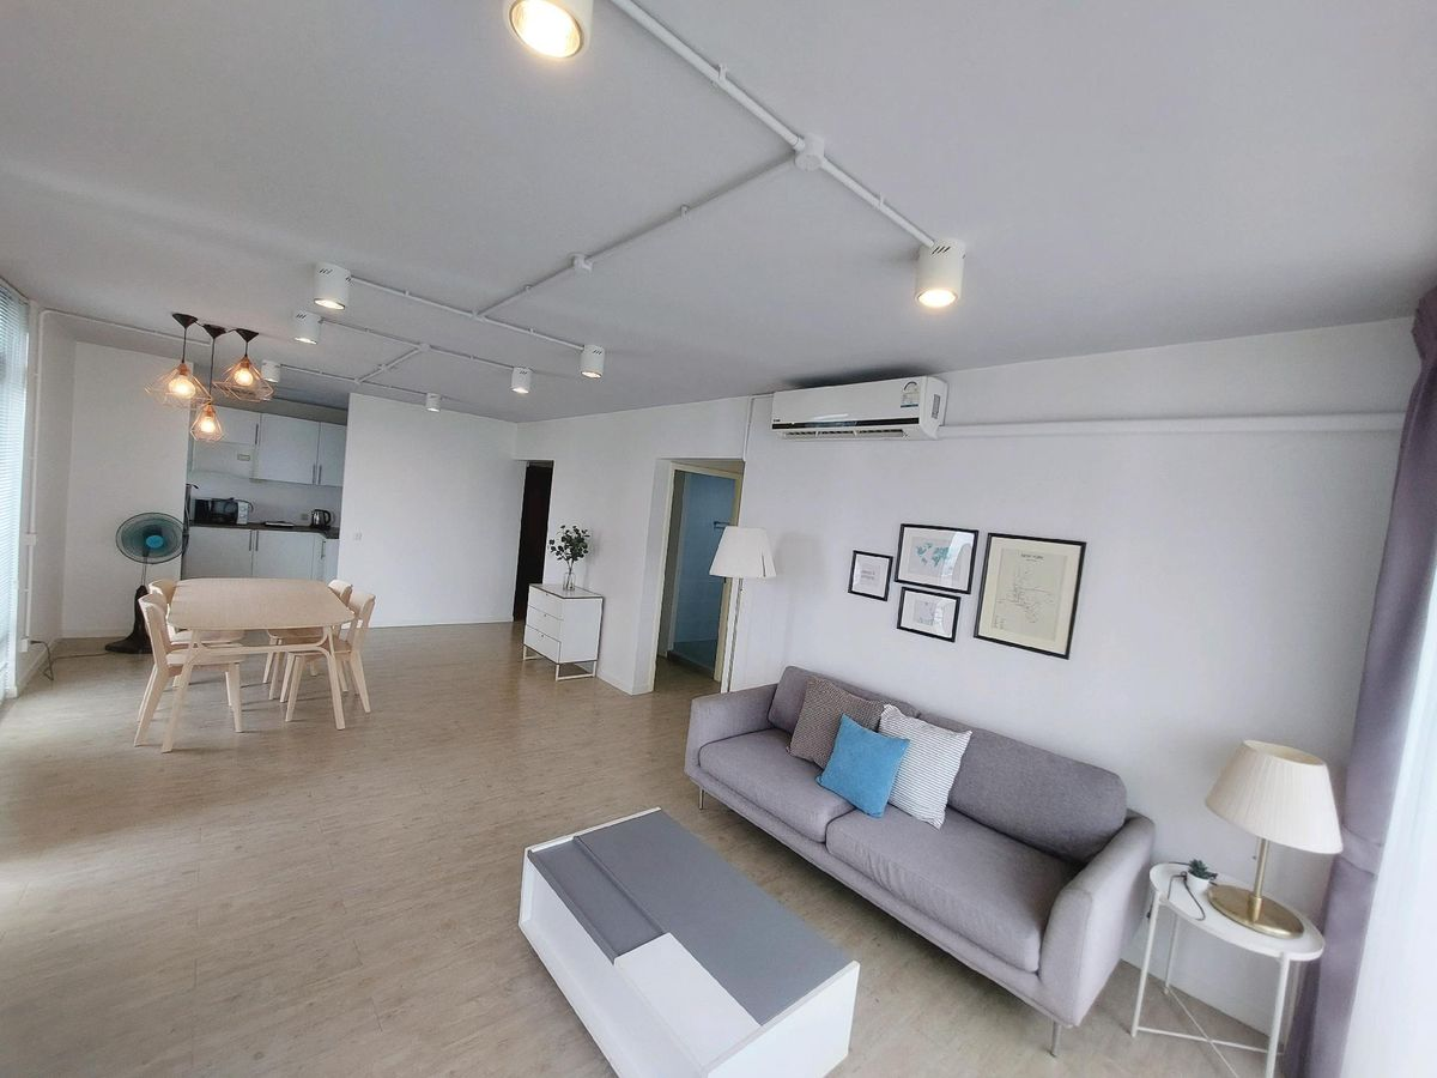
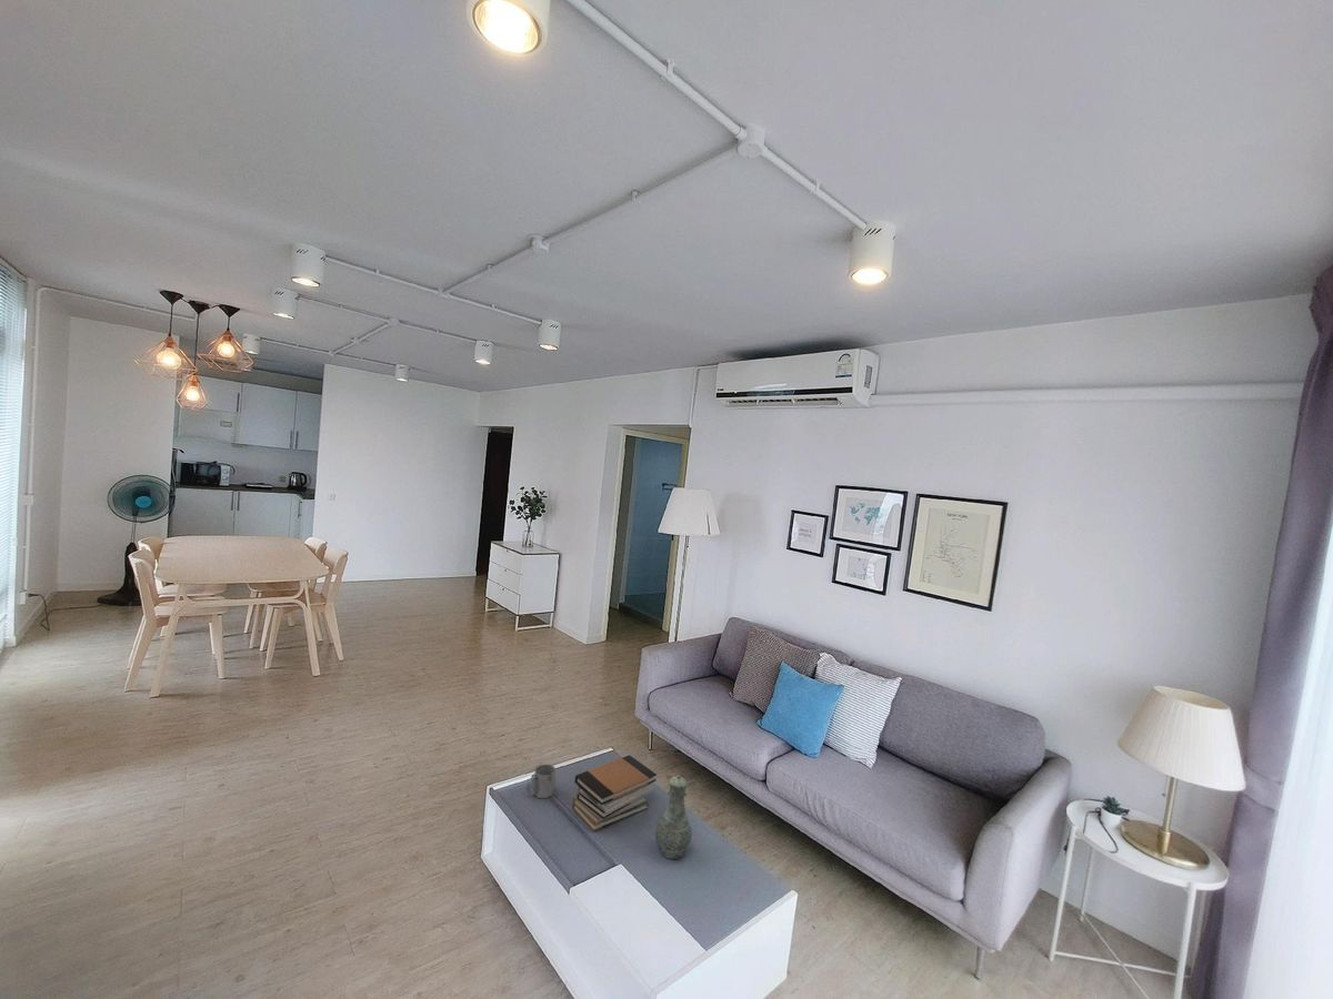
+ mug (540, 783)
+ vase (675, 813)
+ book stack (614, 790)
